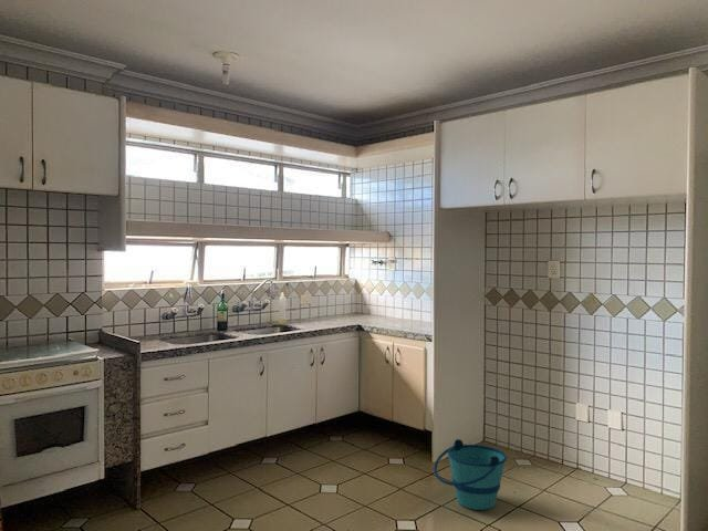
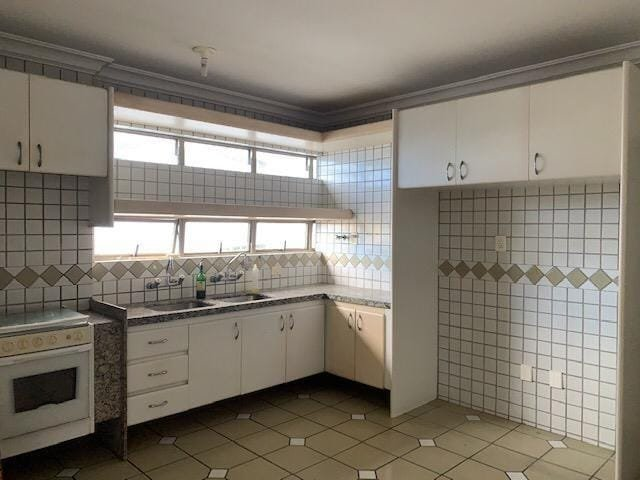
- bucket (470, 476)
